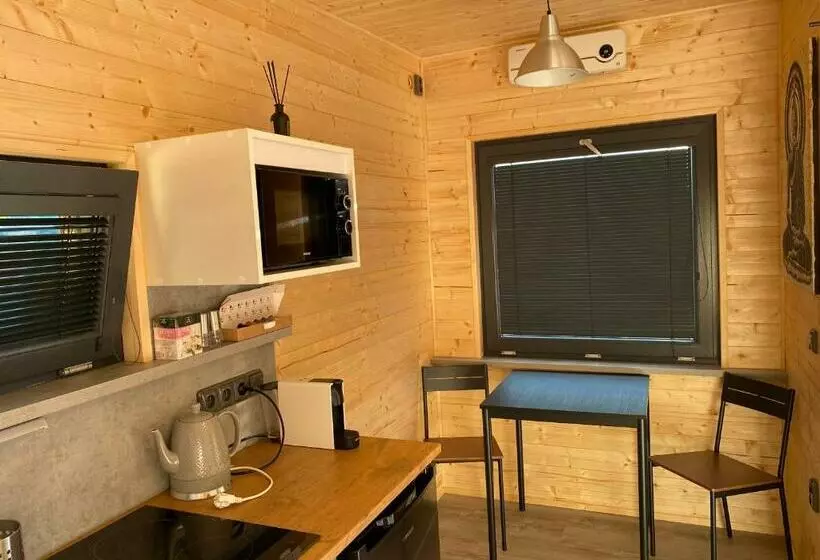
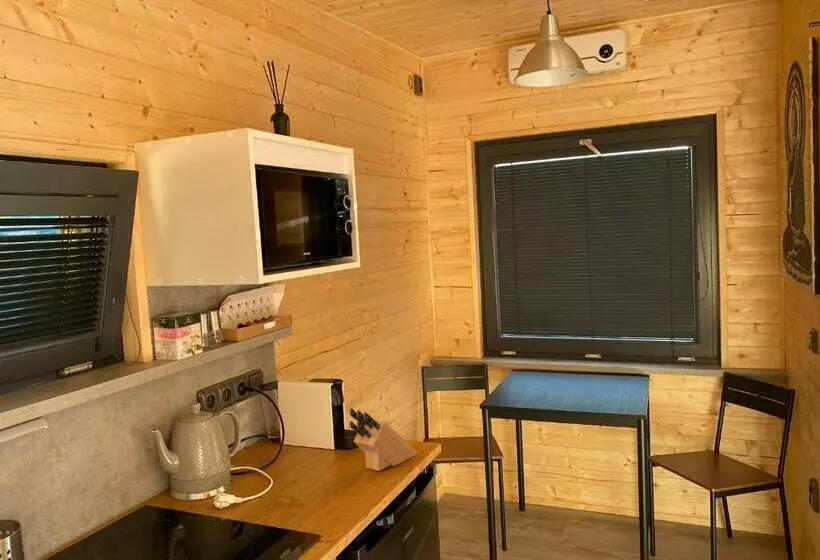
+ knife block (381, 433)
